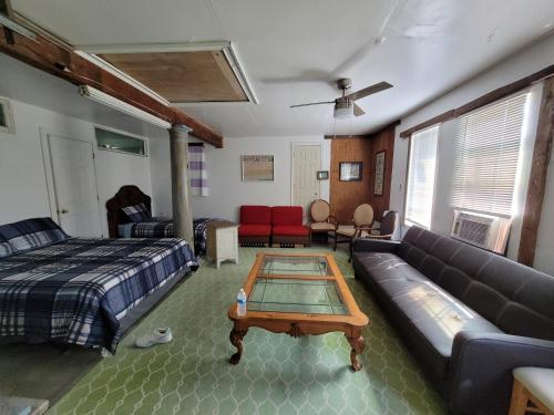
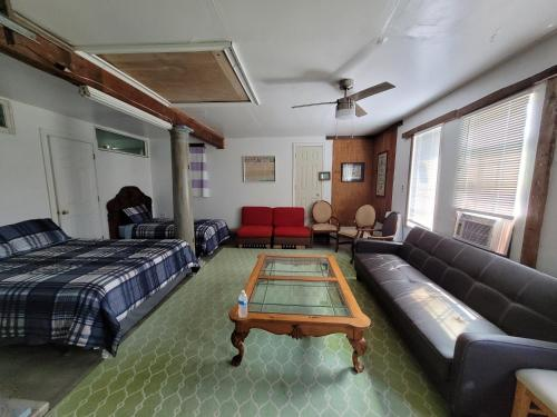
- sneaker (154, 336)
- nightstand (223, 242)
